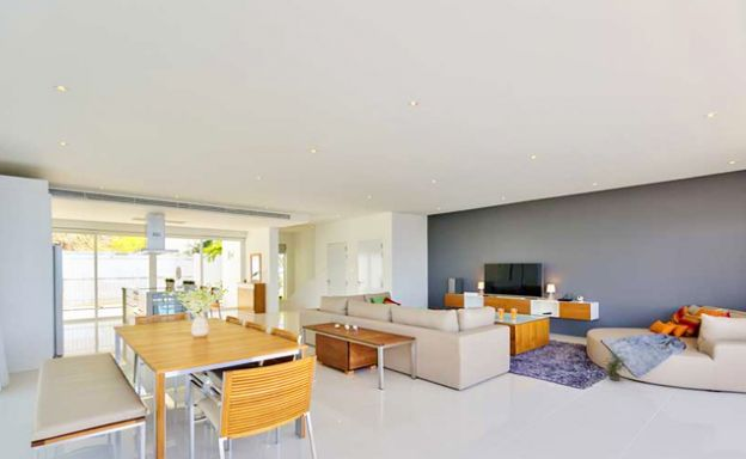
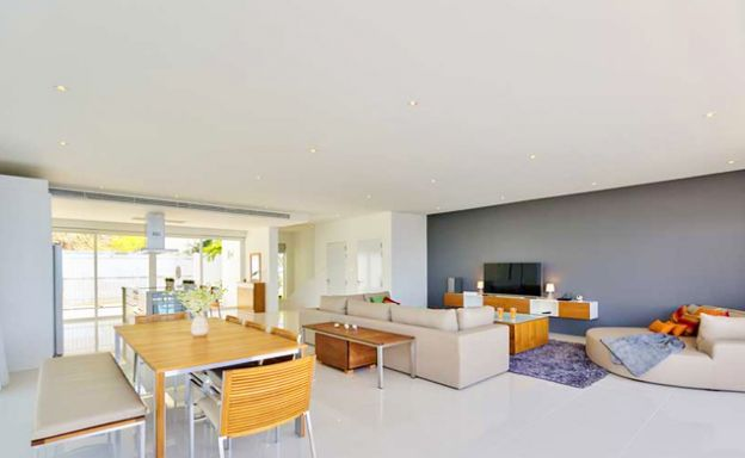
- potted plant (616, 365)
